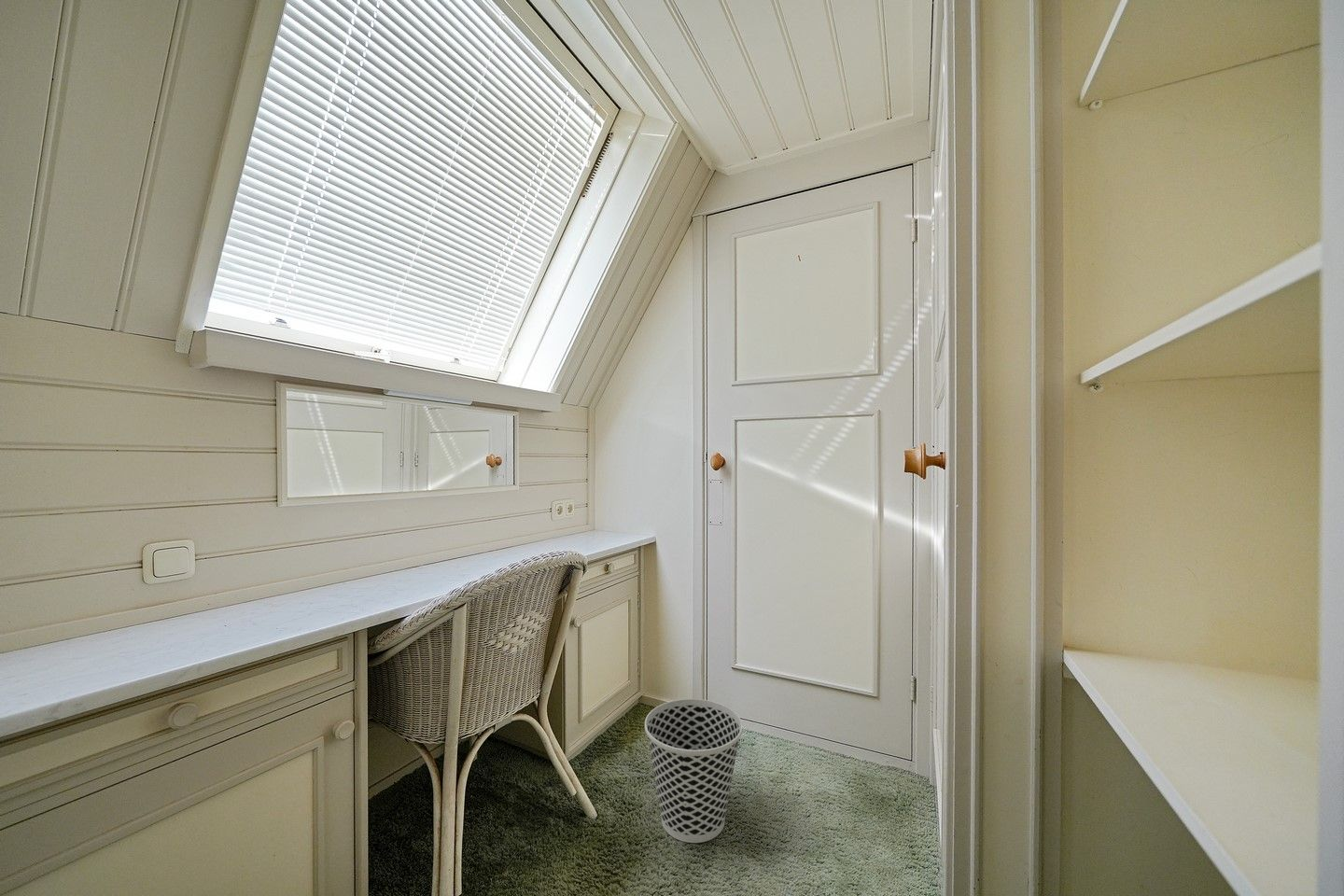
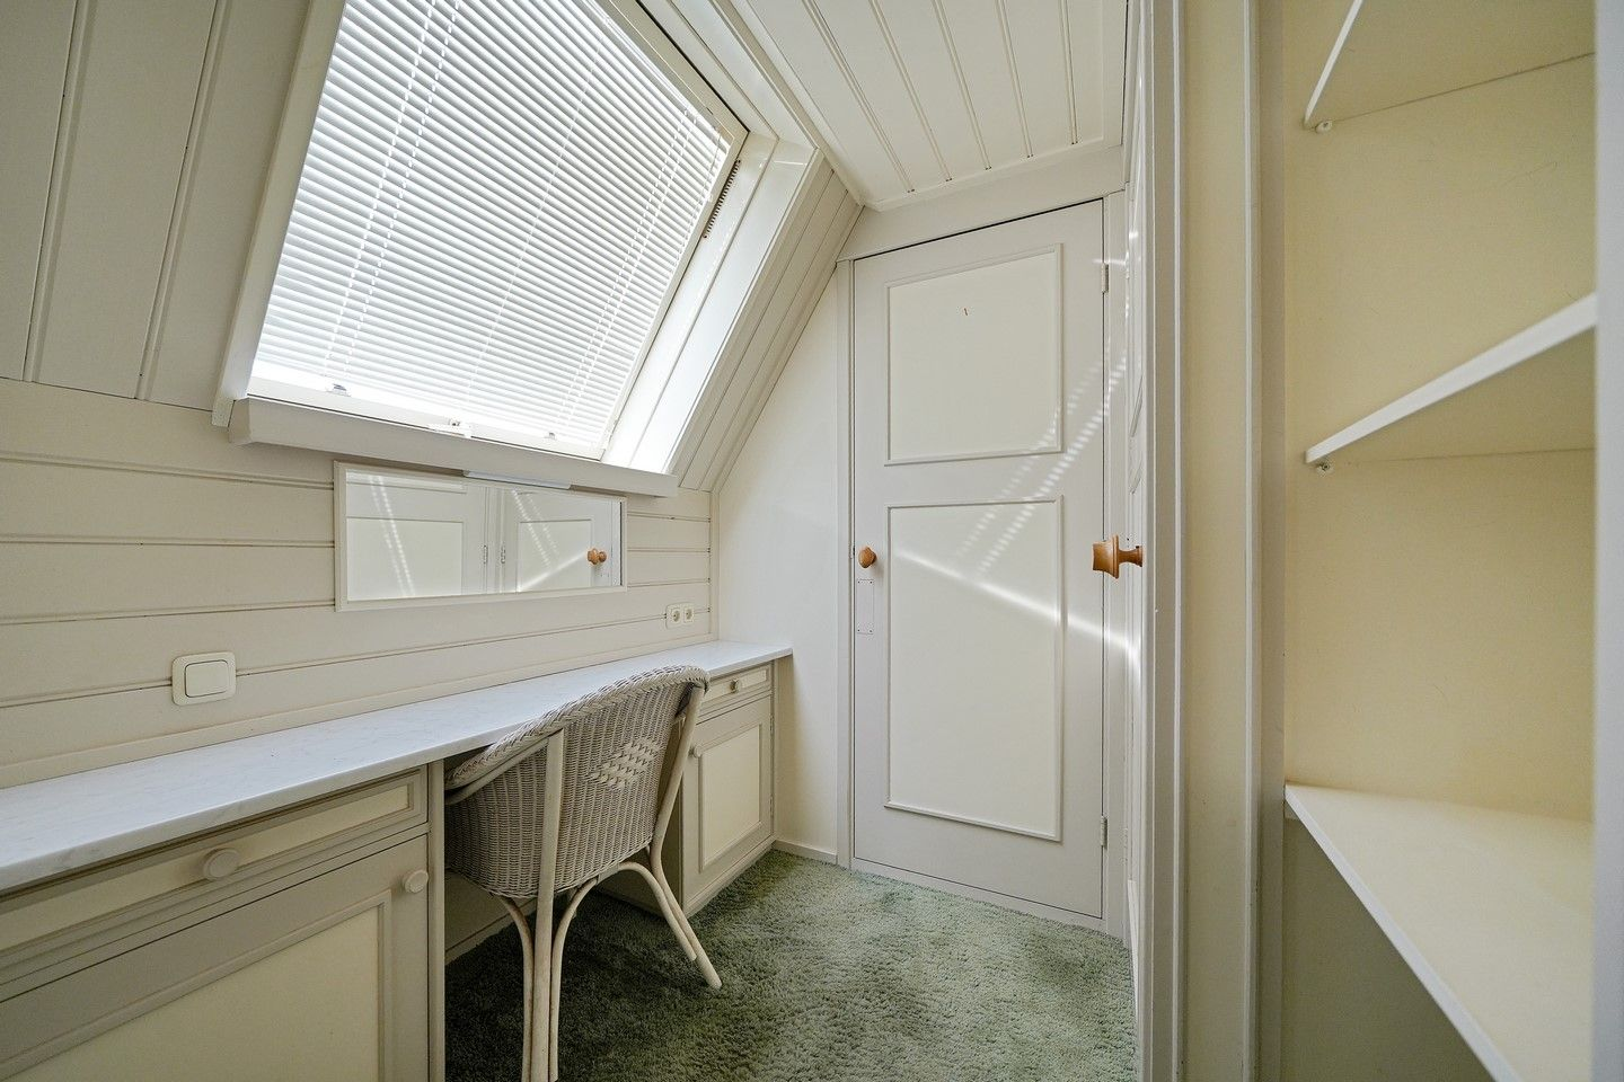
- wastebasket (693, 770)
